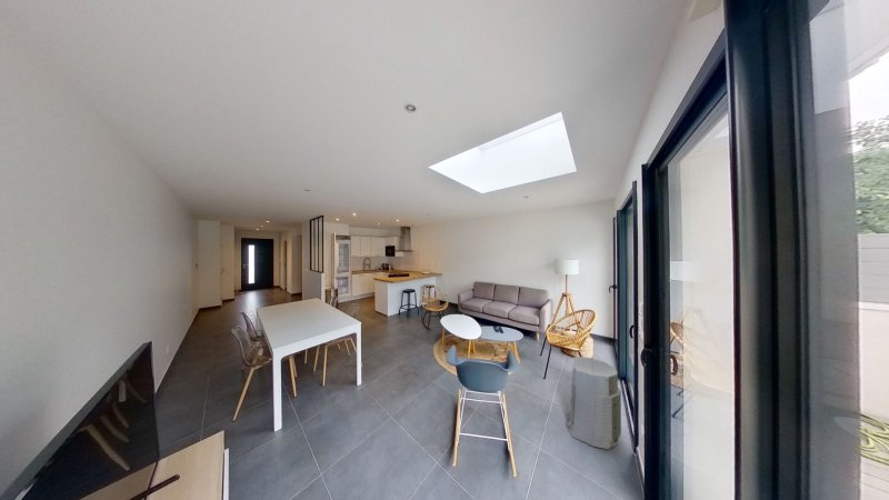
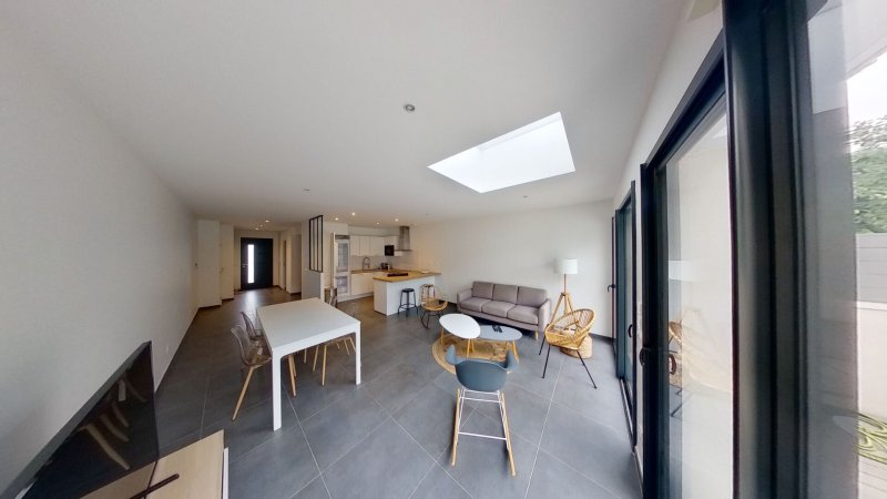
- air purifier (592, 399)
